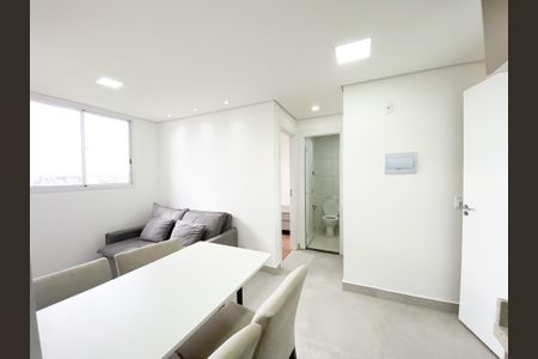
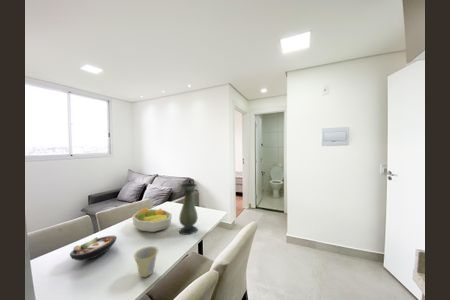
+ fruit bowl (152, 218)
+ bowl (95, 248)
+ cup (146, 262)
+ vase (188, 207)
